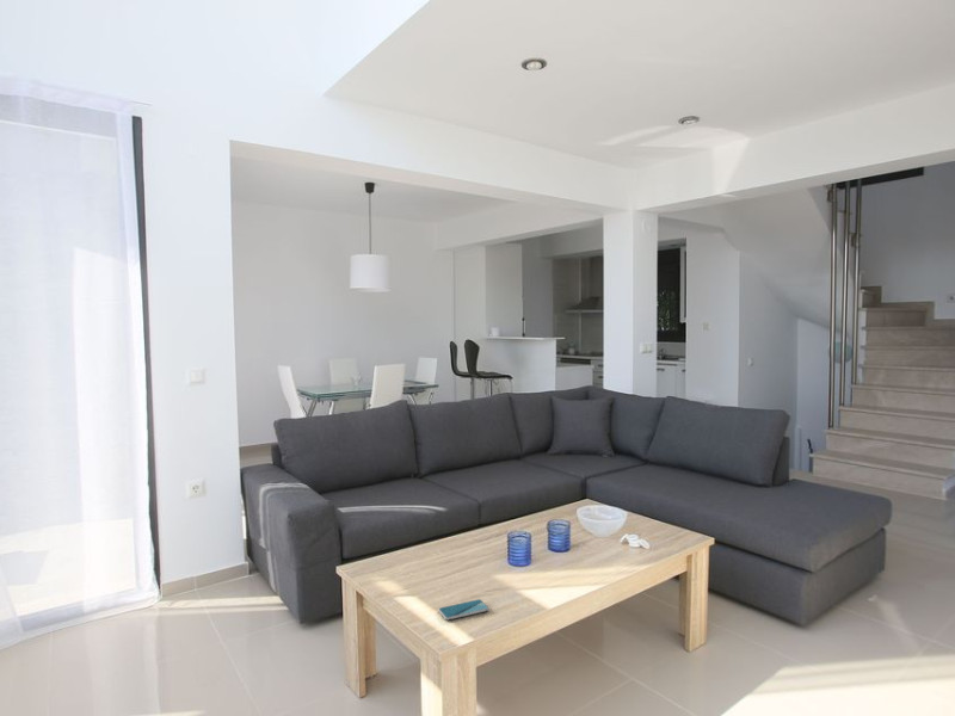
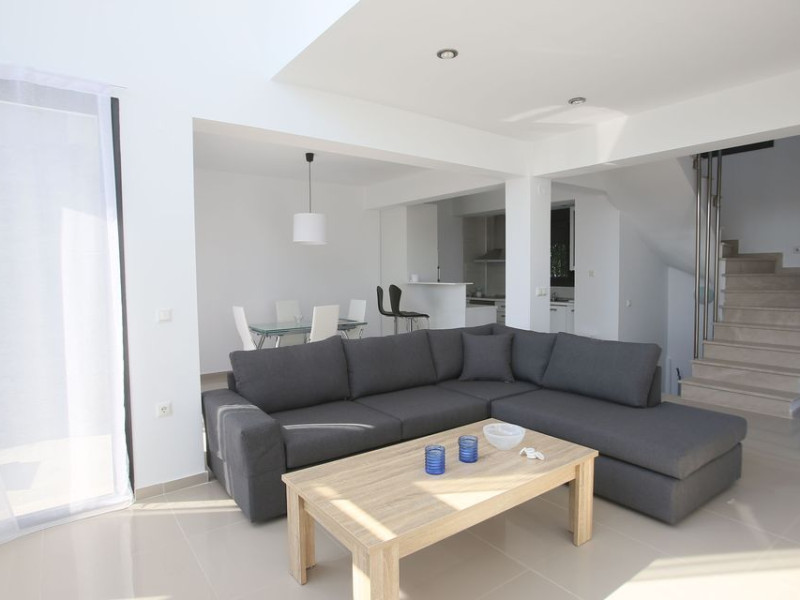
- smartphone (463, 609)
